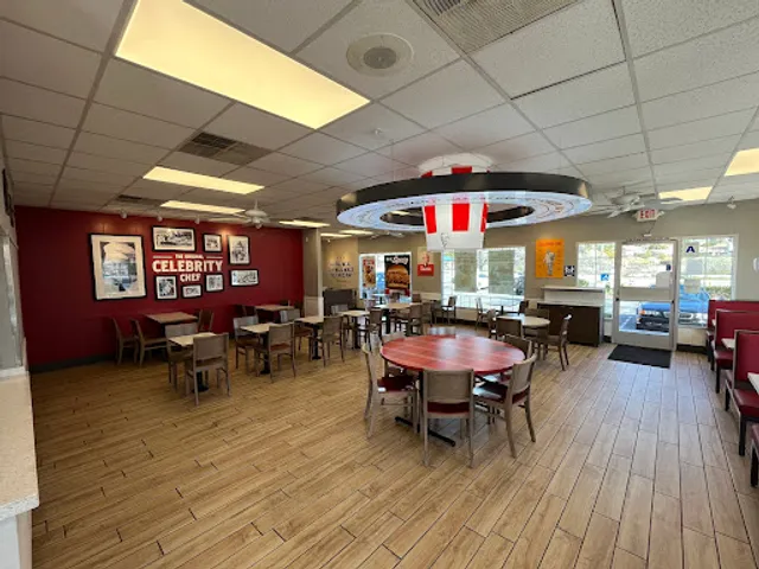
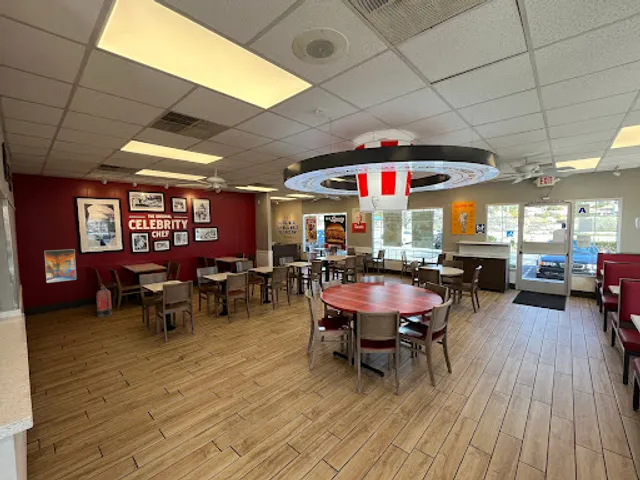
+ fire extinguisher (105, 300)
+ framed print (60, 265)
